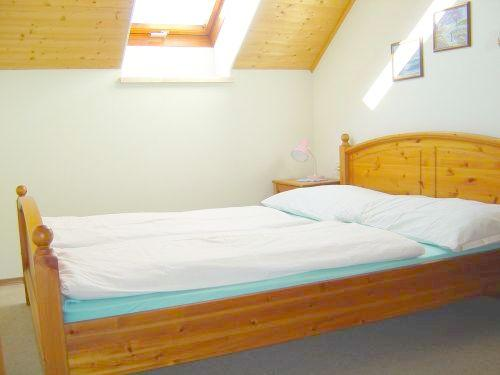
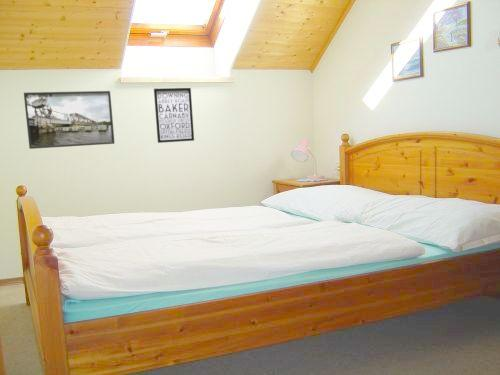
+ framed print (70, 119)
+ wall art (174, 115)
